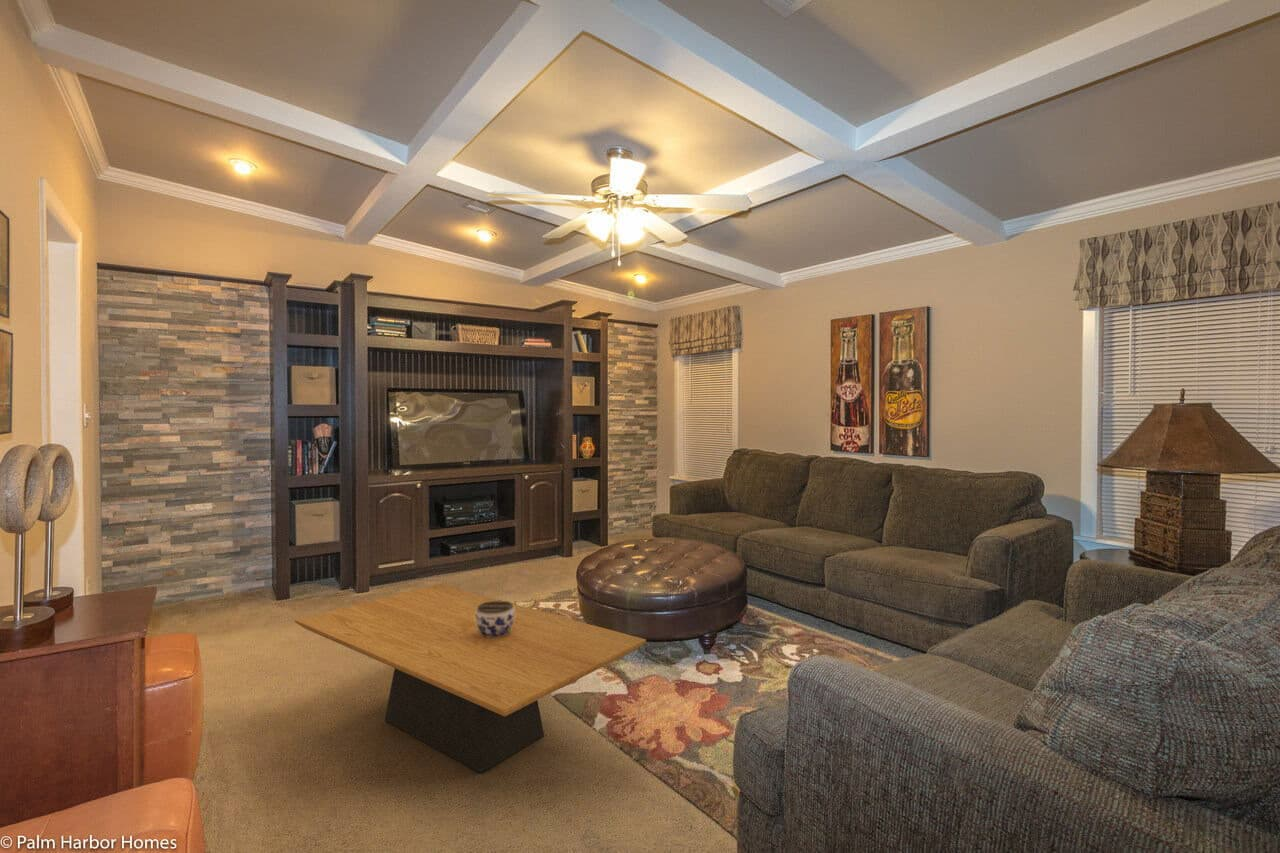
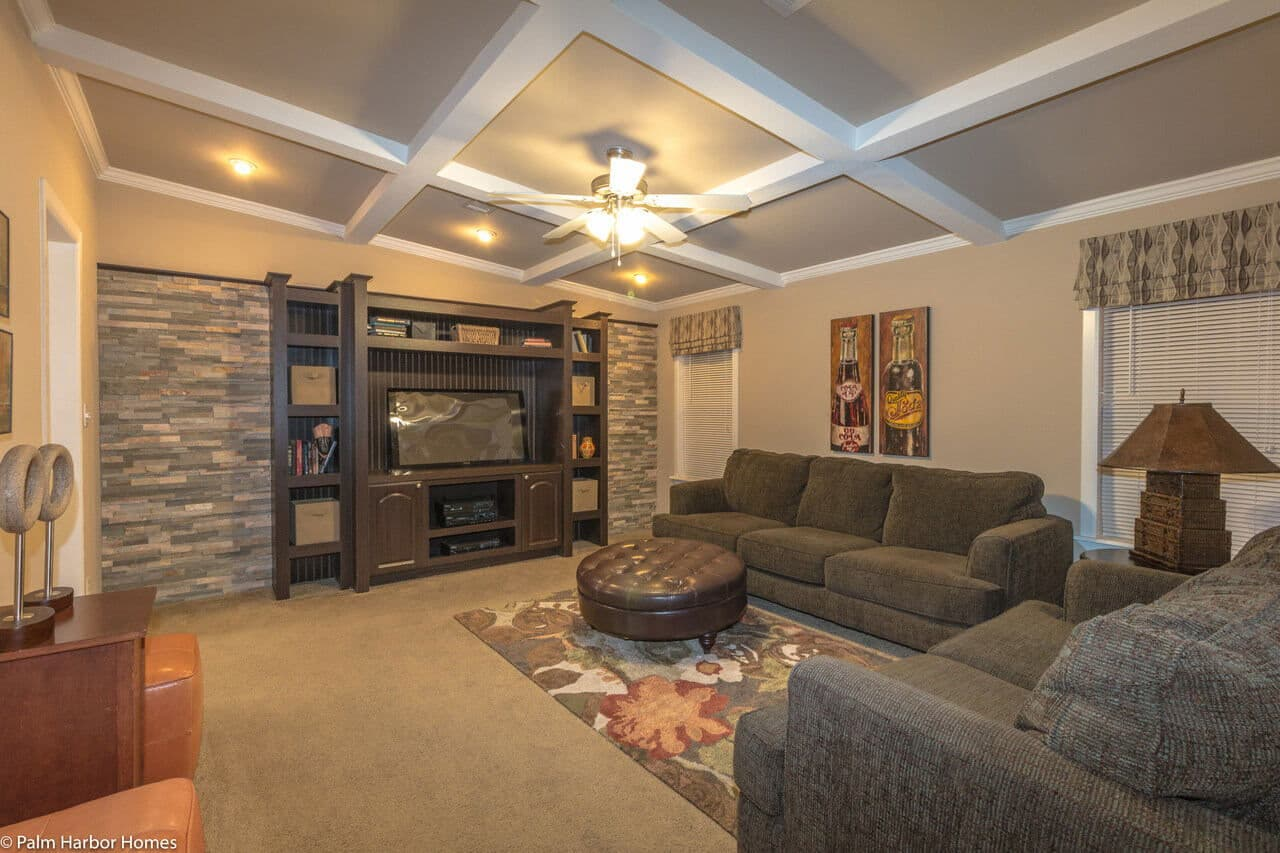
- coffee table (462, 678)
- jar (495, 618)
